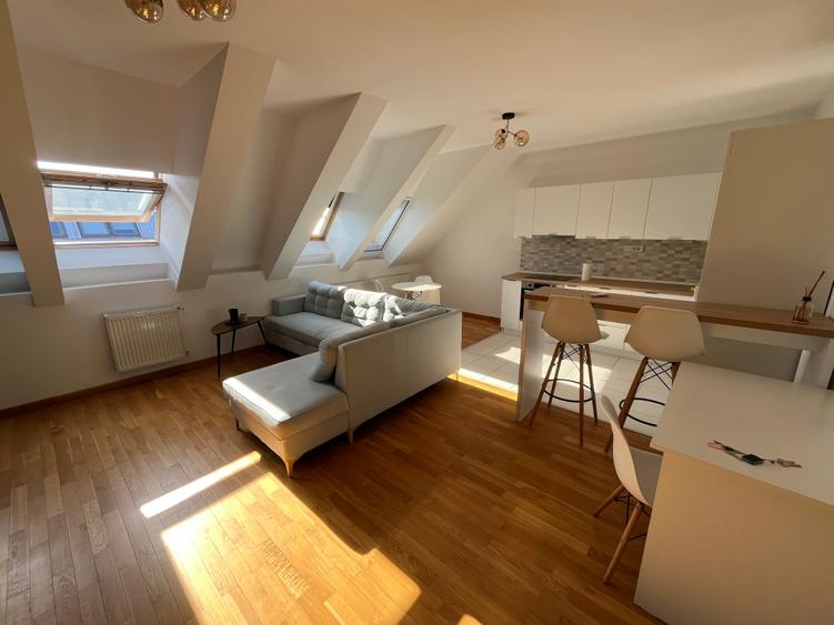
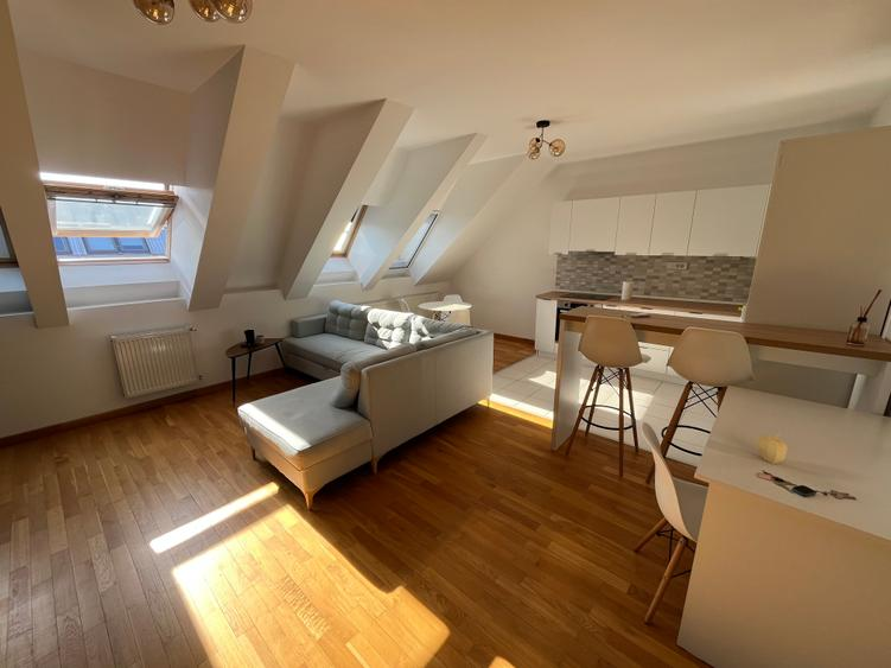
+ fruit (771, 446)
